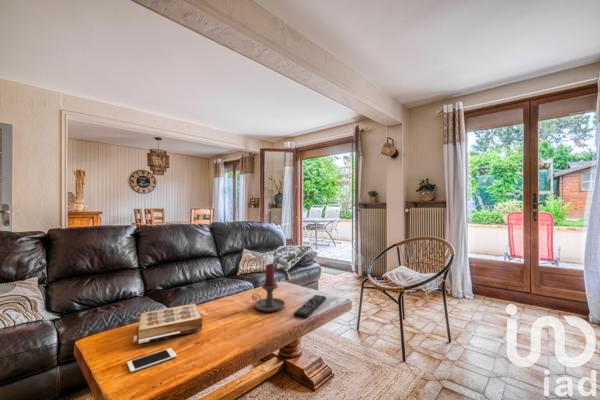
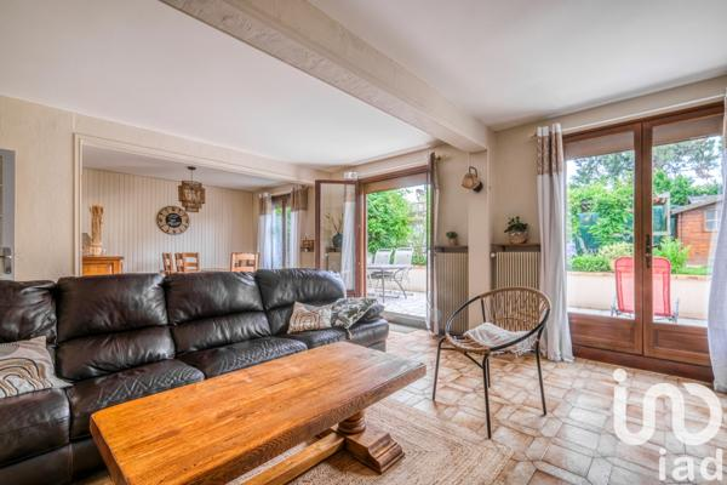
- candle holder (266, 284)
- book (168, 323)
- remote control (311, 304)
- cell phone (152, 359)
